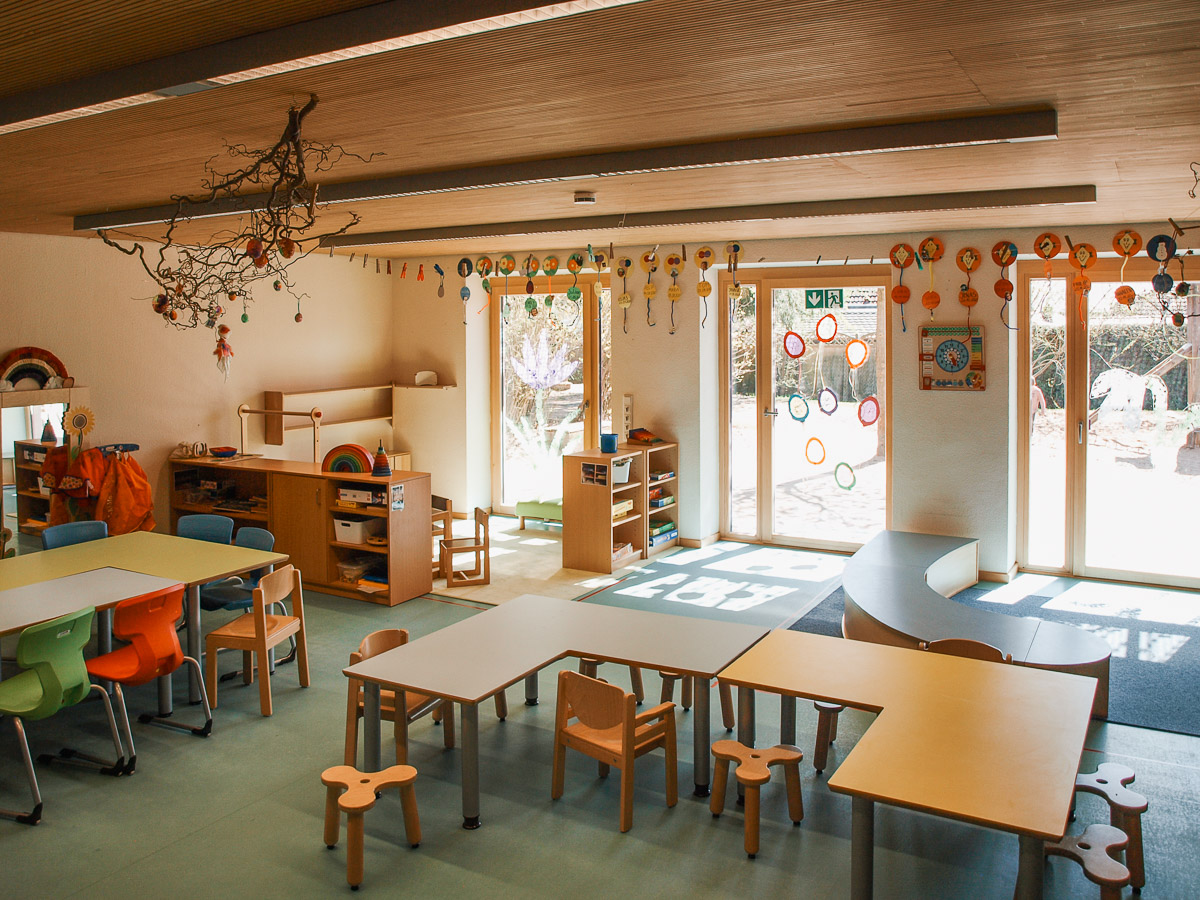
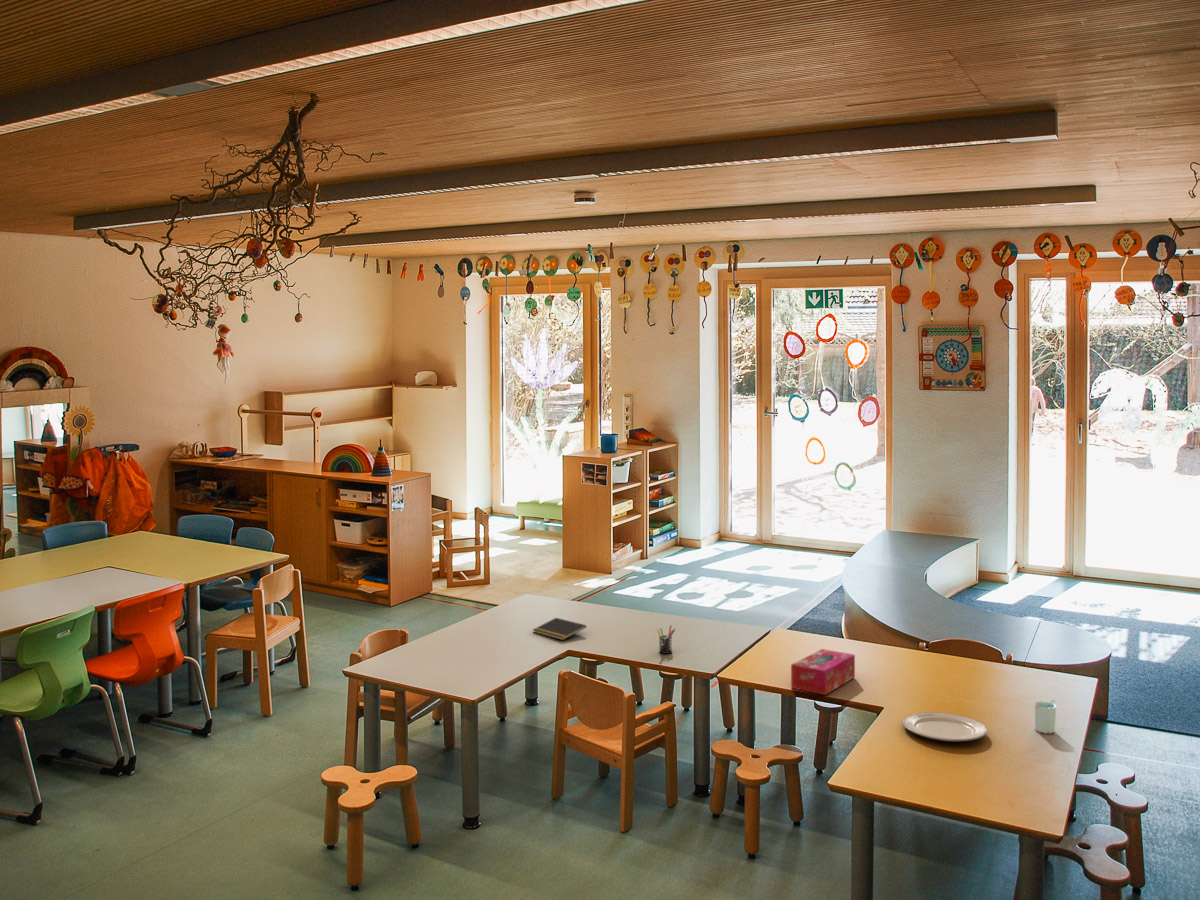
+ cup (1044, 714)
+ tissue box (823, 671)
+ pen holder (665, 639)
+ chinaware (944, 728)
+ notepad (559, 628)
